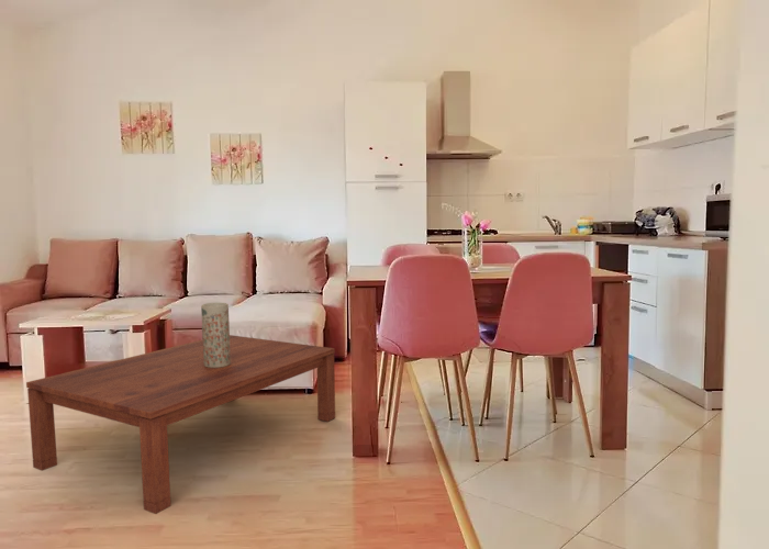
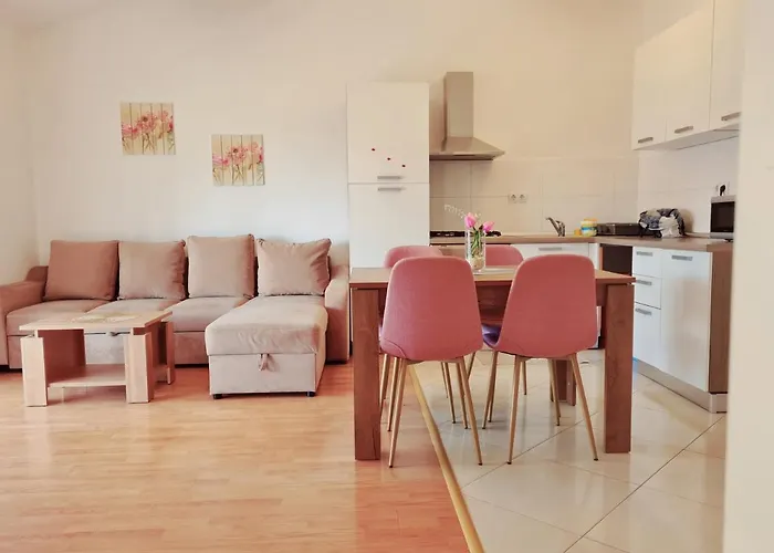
- vase (215, 334)
- coffee table (199, 402)
